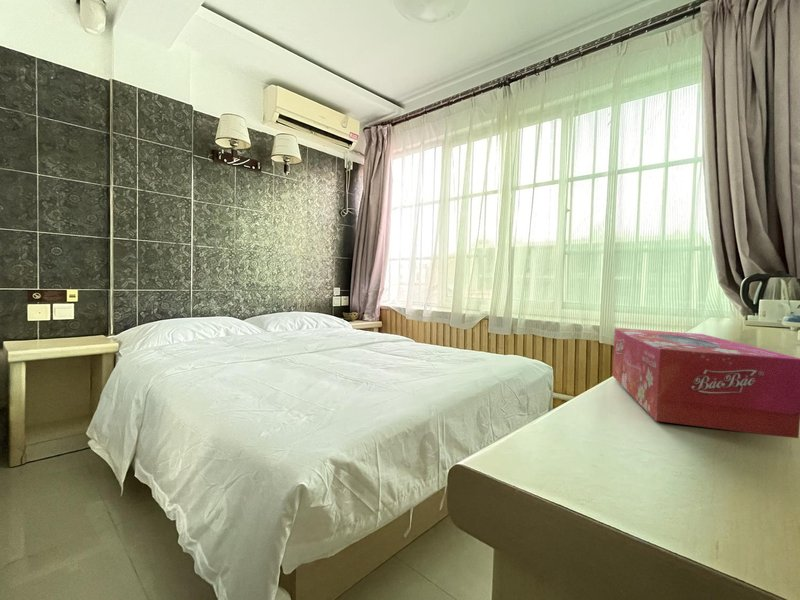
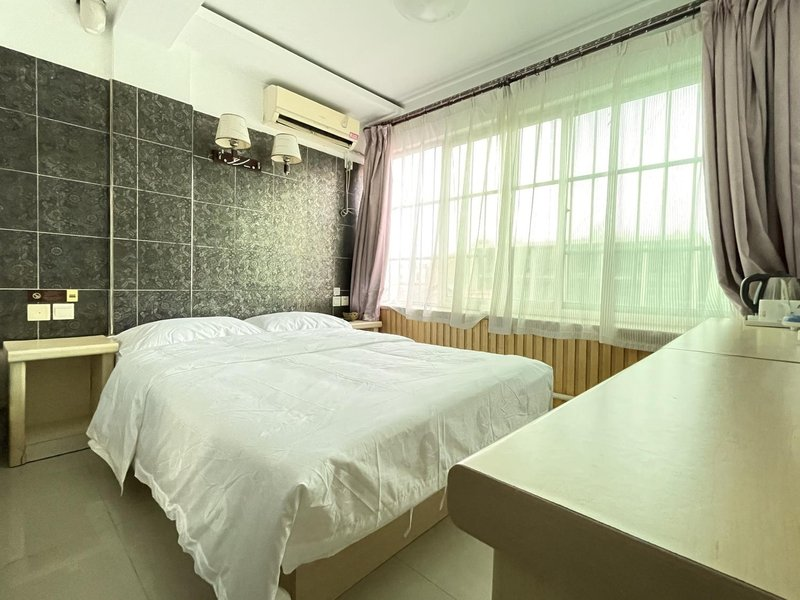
- tissue box (683, 369)
